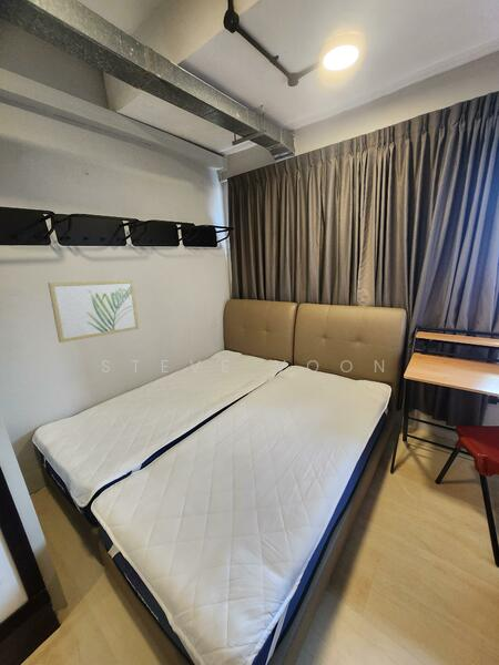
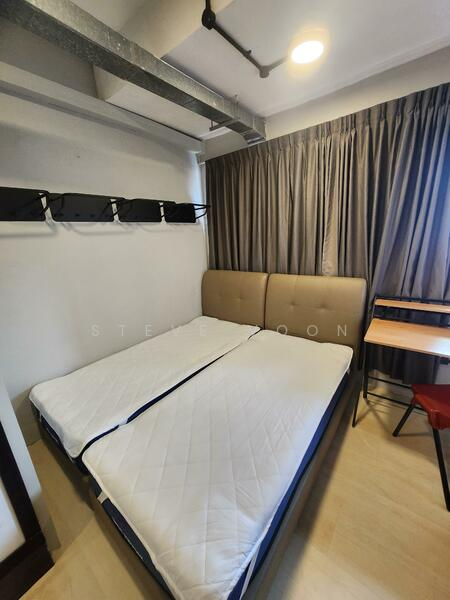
- wall art (99, 308)
